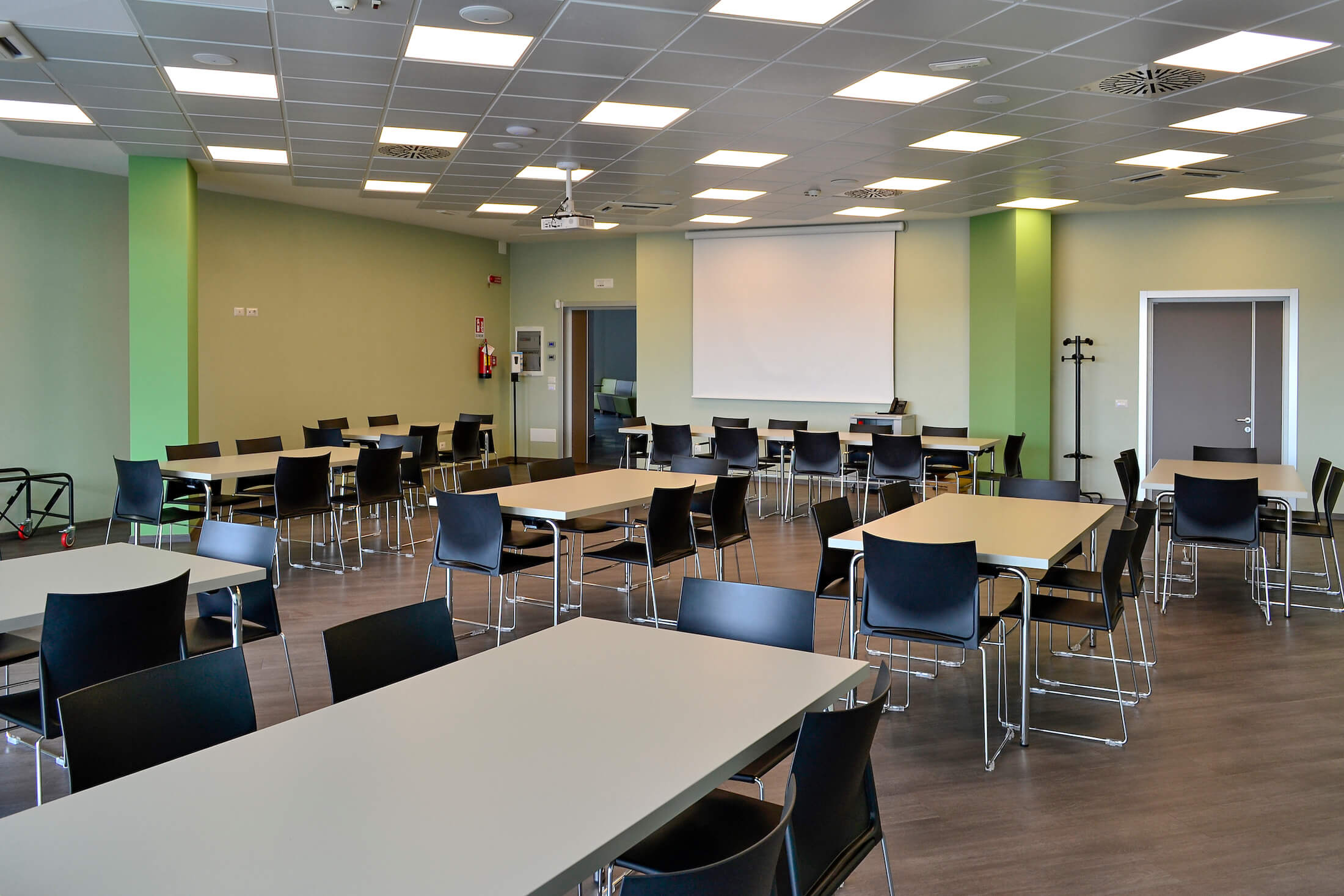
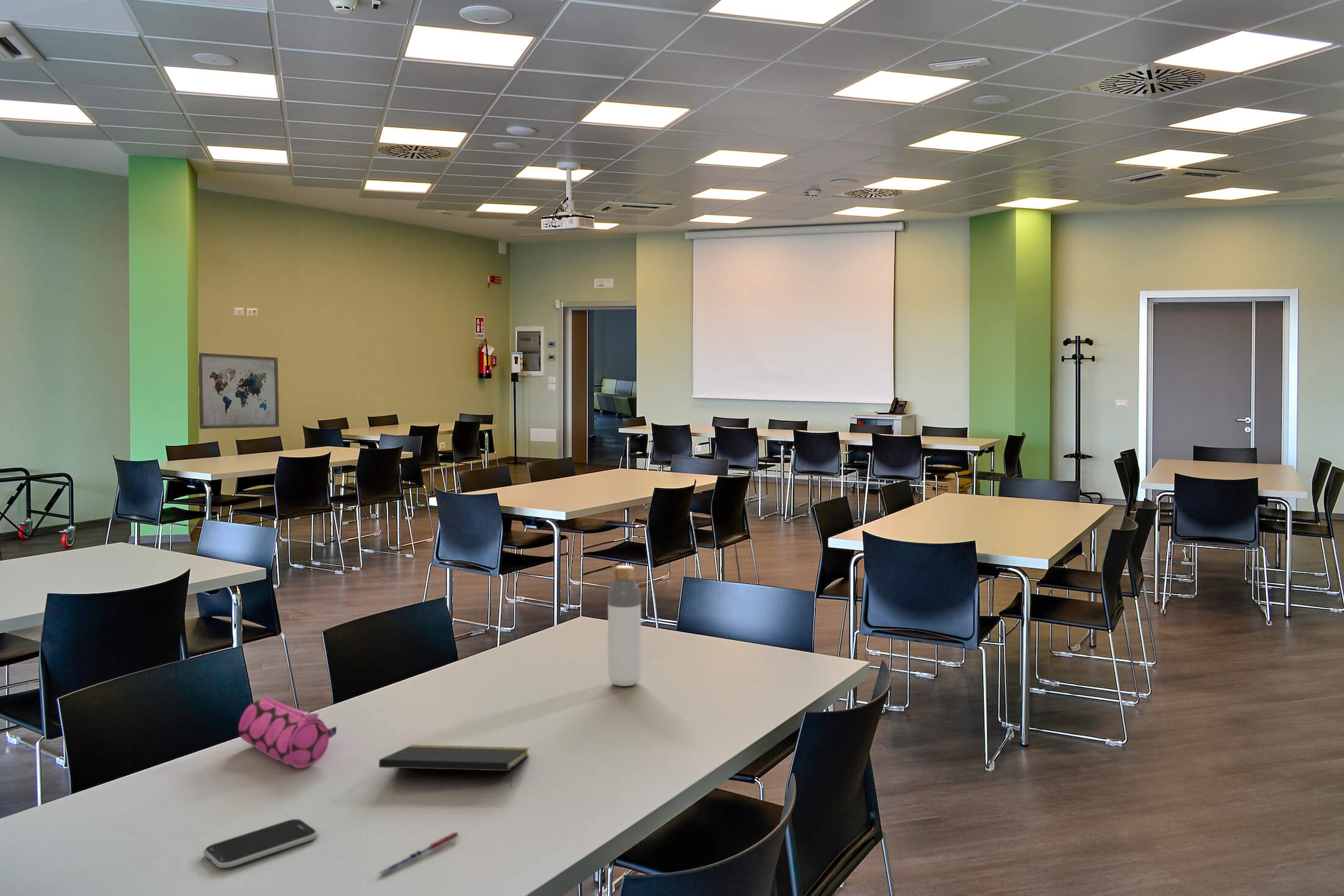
+ notepad (457, 757)
+ pen (420, 851)
+ bottle (624, 625)
+ wall art (240, 392)
+ pencil case (283, 729)
+ smartphone (261, 842)
